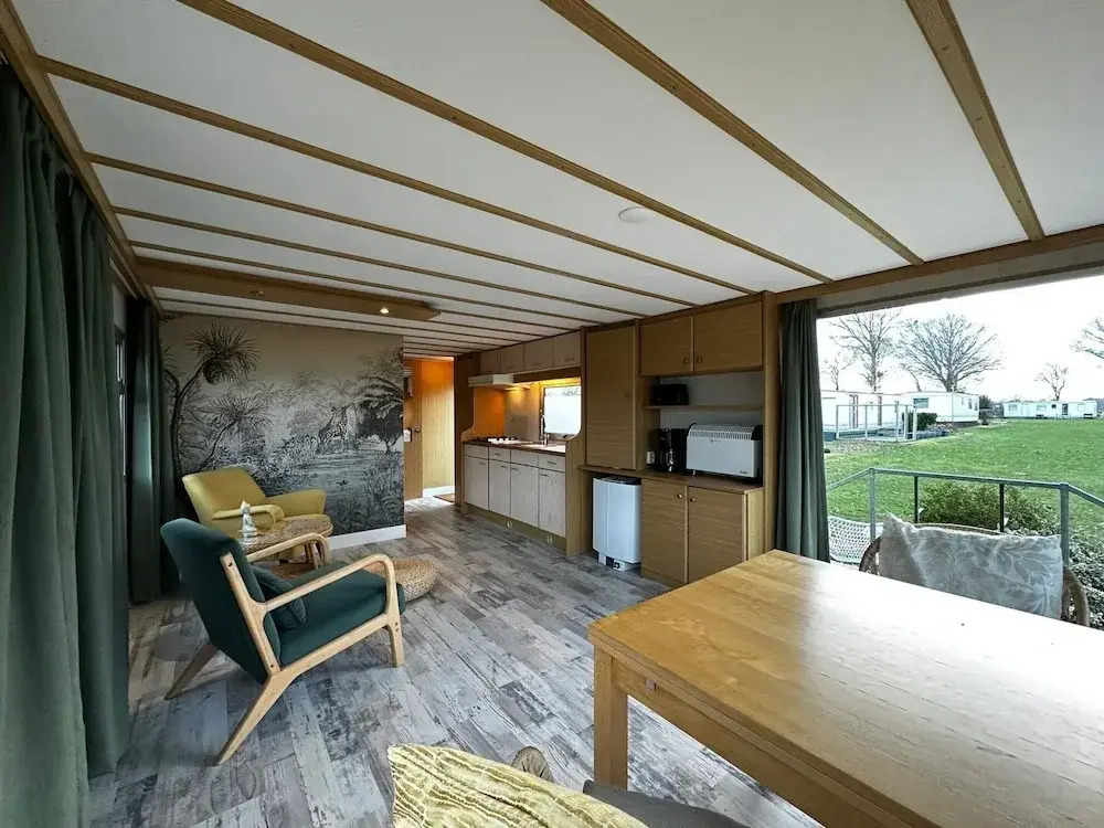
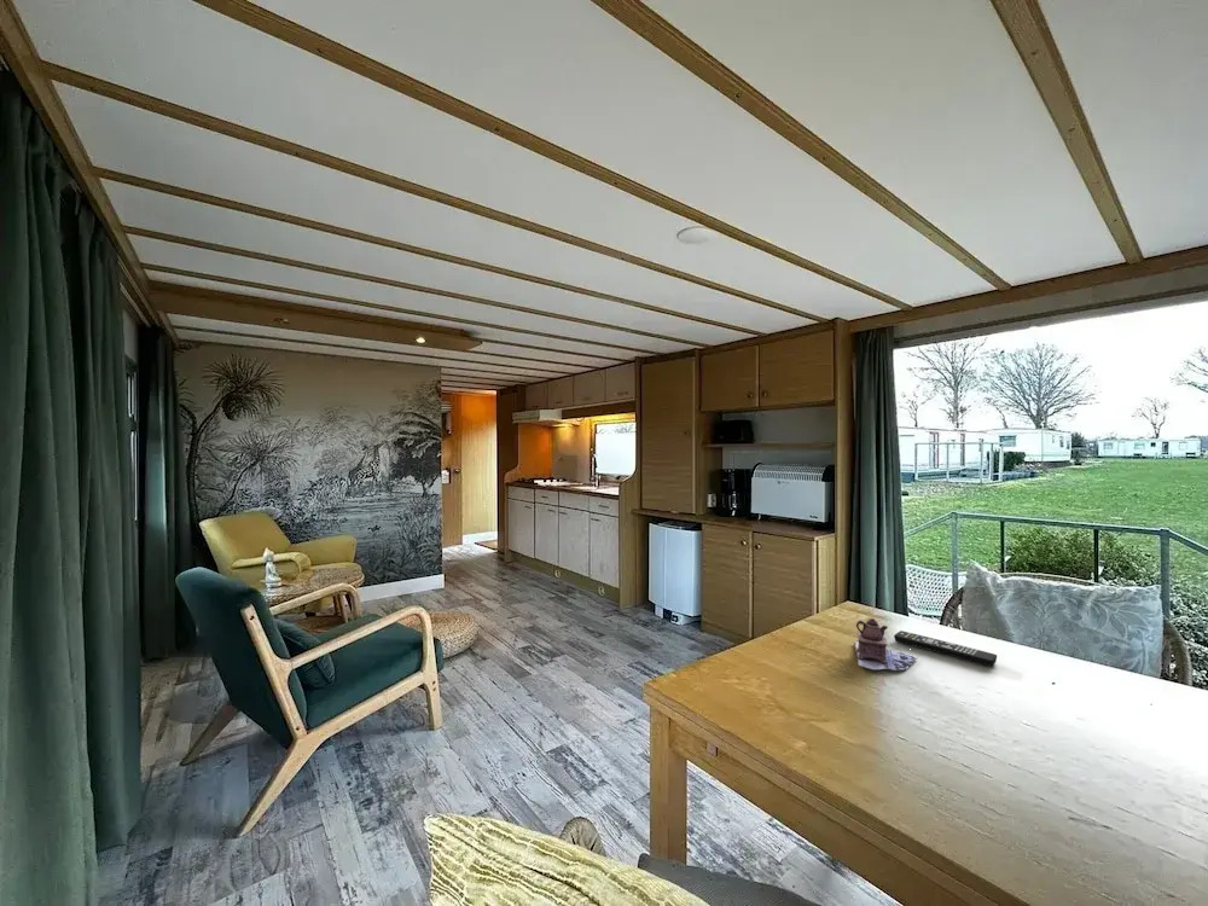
+ teapot (875, 639)
+ remote control (942, 647)
